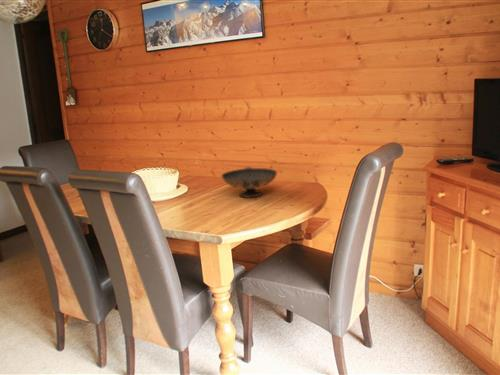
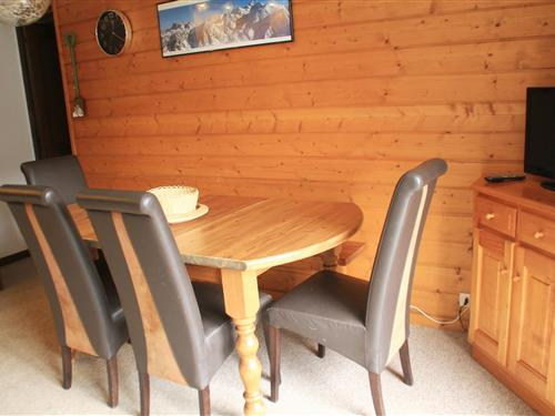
- decorative bowl (249, 184)
